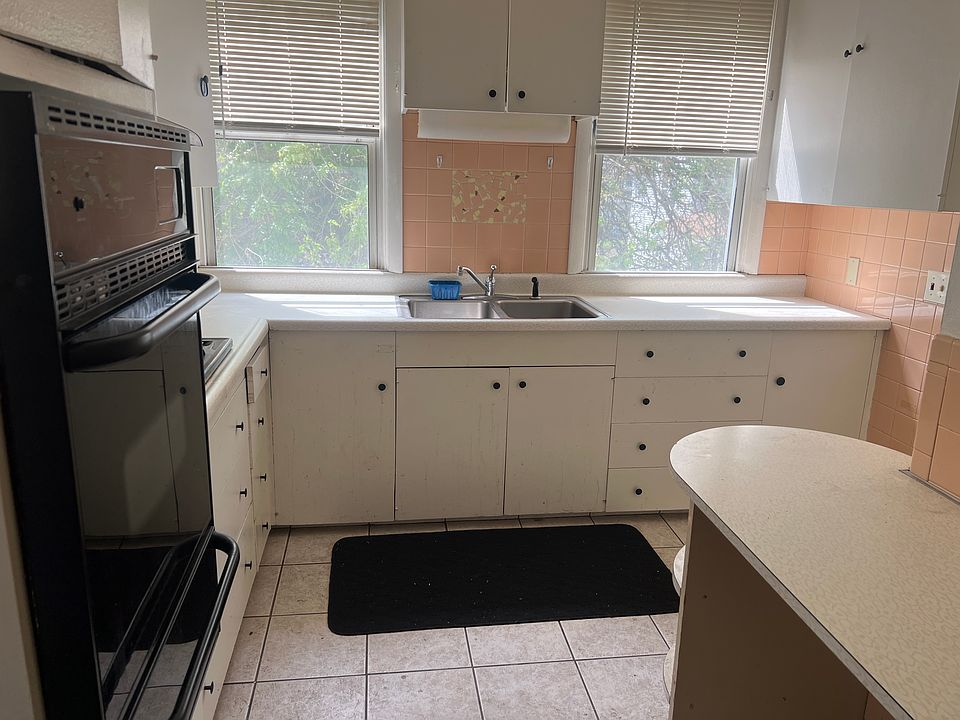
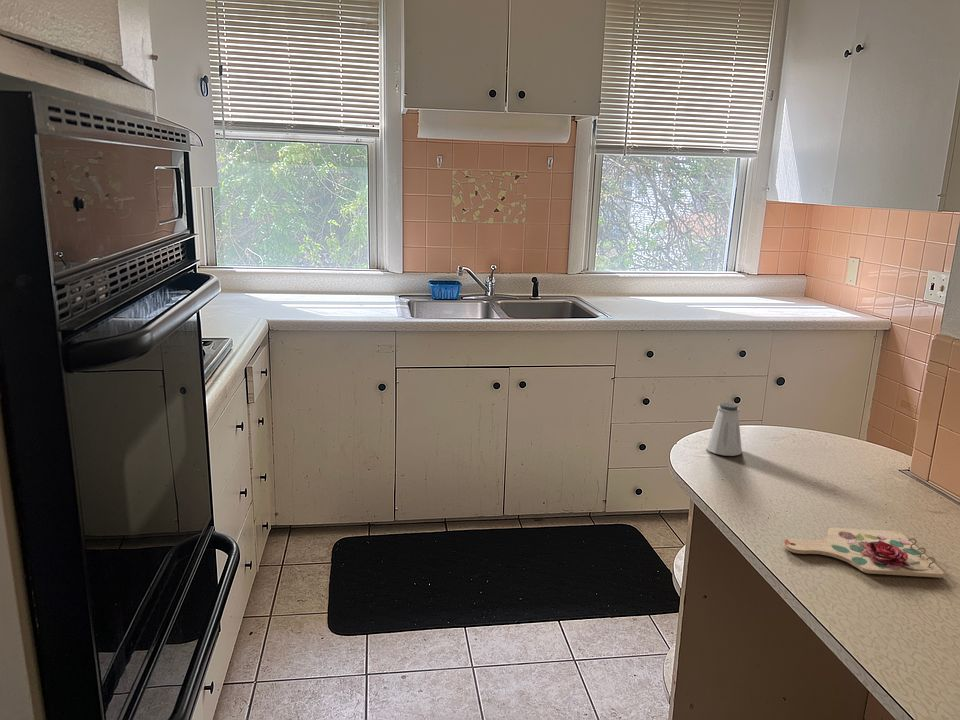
+ saltshaker (726, 427)
+ cutting board (853, 544)
